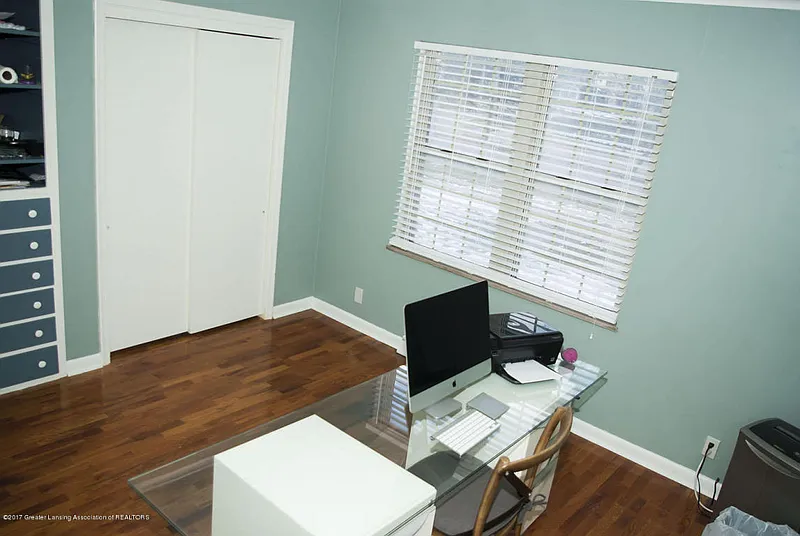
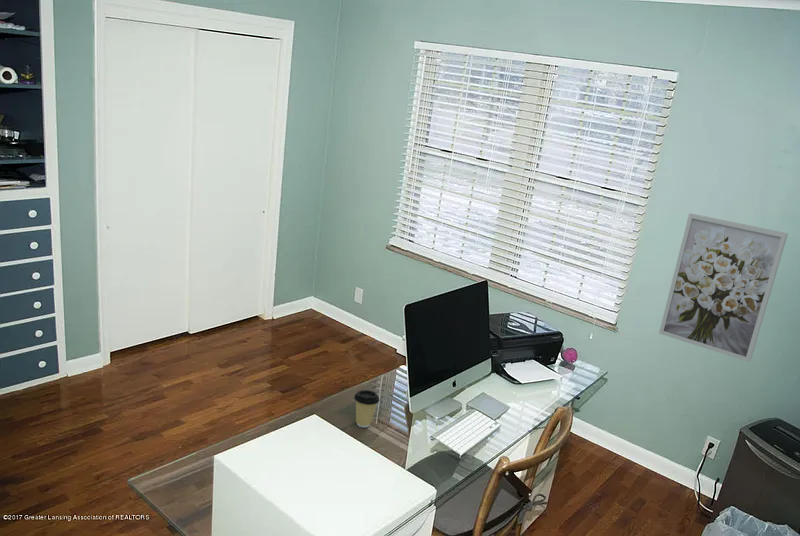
+ coffee cup (365, 408)
+ wall art (719, 286)
